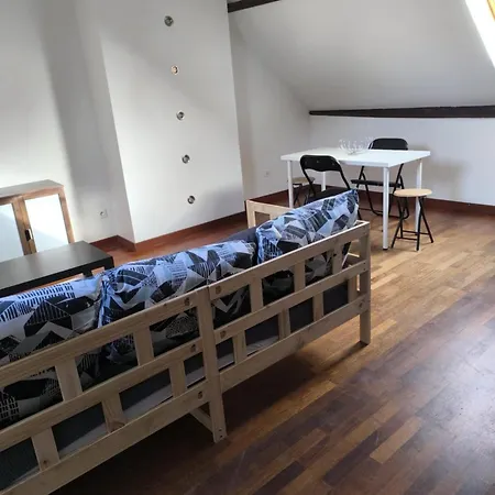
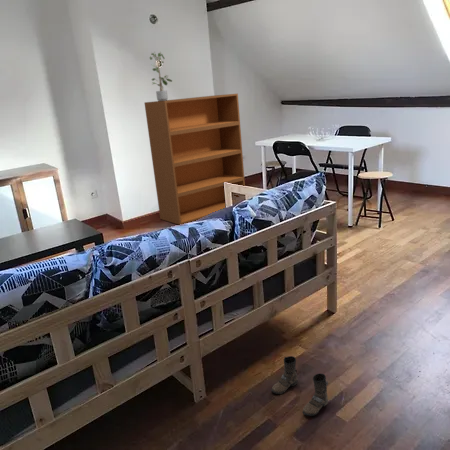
+ bookshelf (198, 156)
+ boots (296, 383)
+ potted plant (159, 76)
